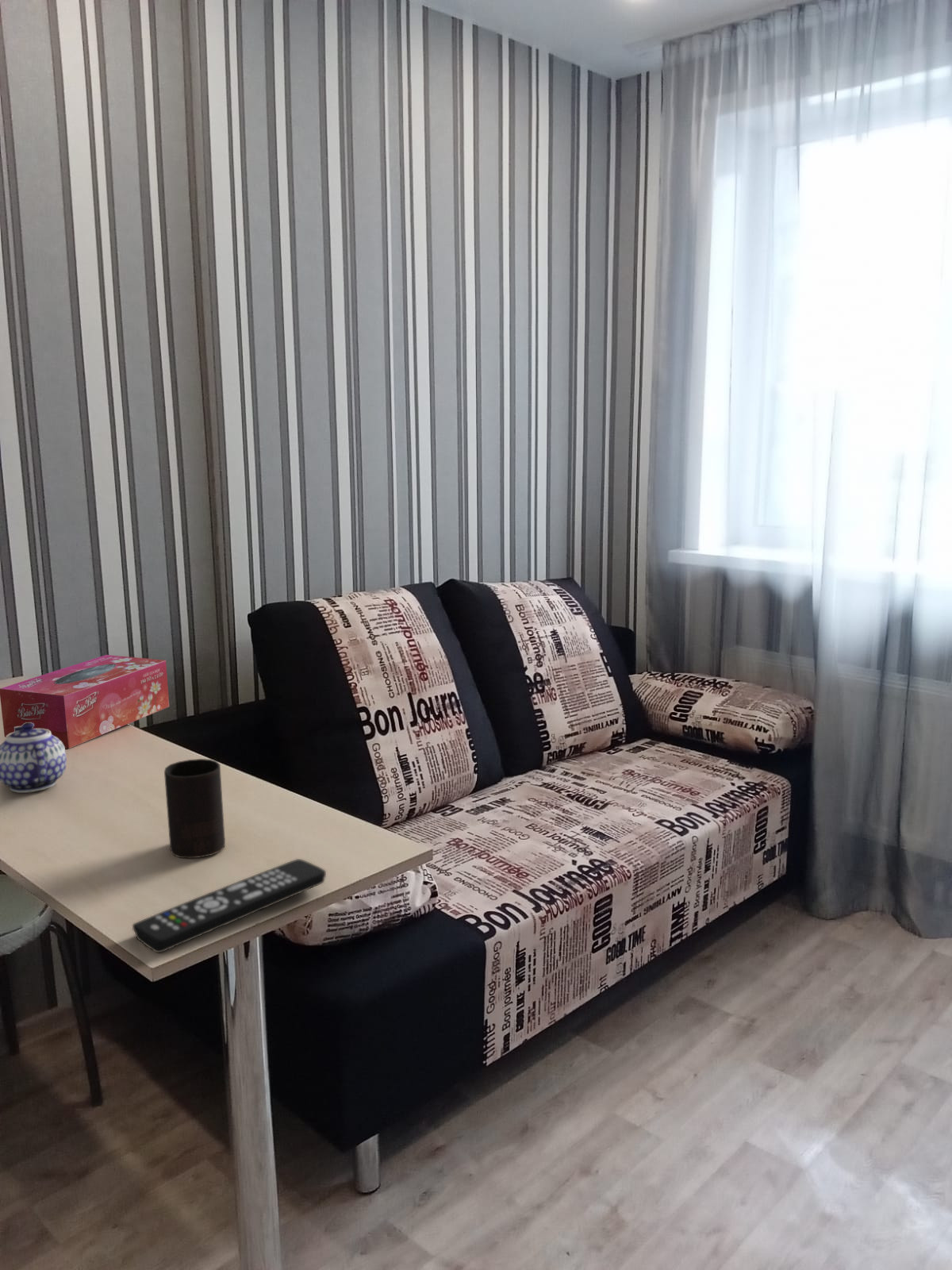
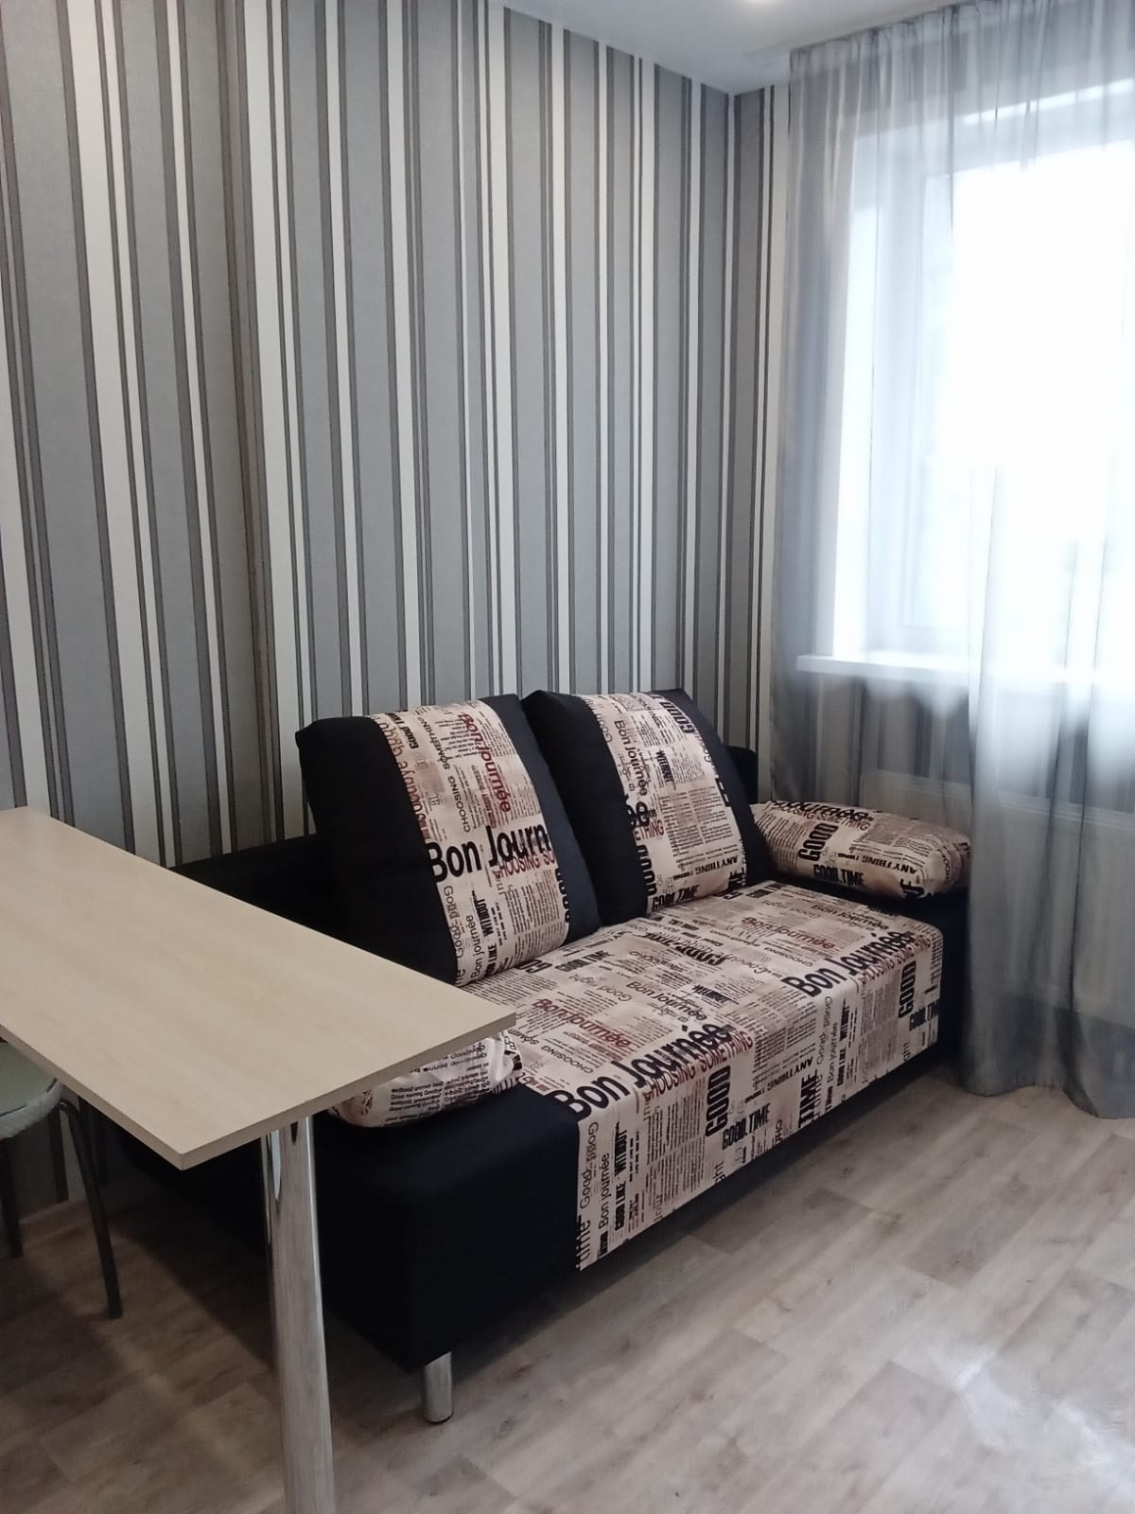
- teapot (30, 754)
- cup (195, 807)
- tissue box (89, 698)
- remote control (234, 902)
